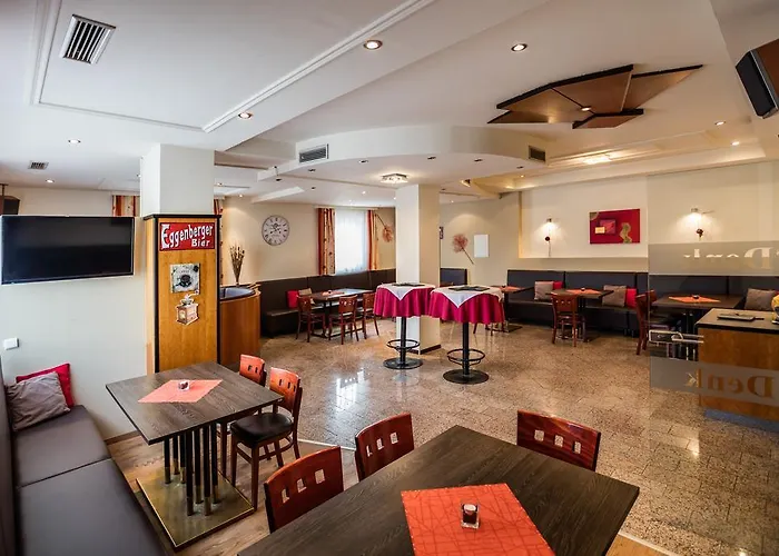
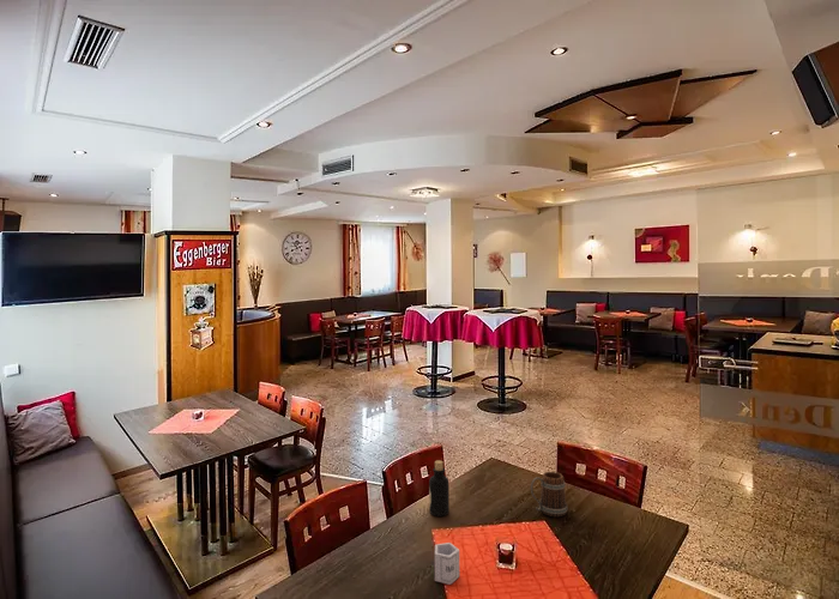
+ bottle (439, 486)
+ beer mug (548, 494)
+ cup (445, 561)
